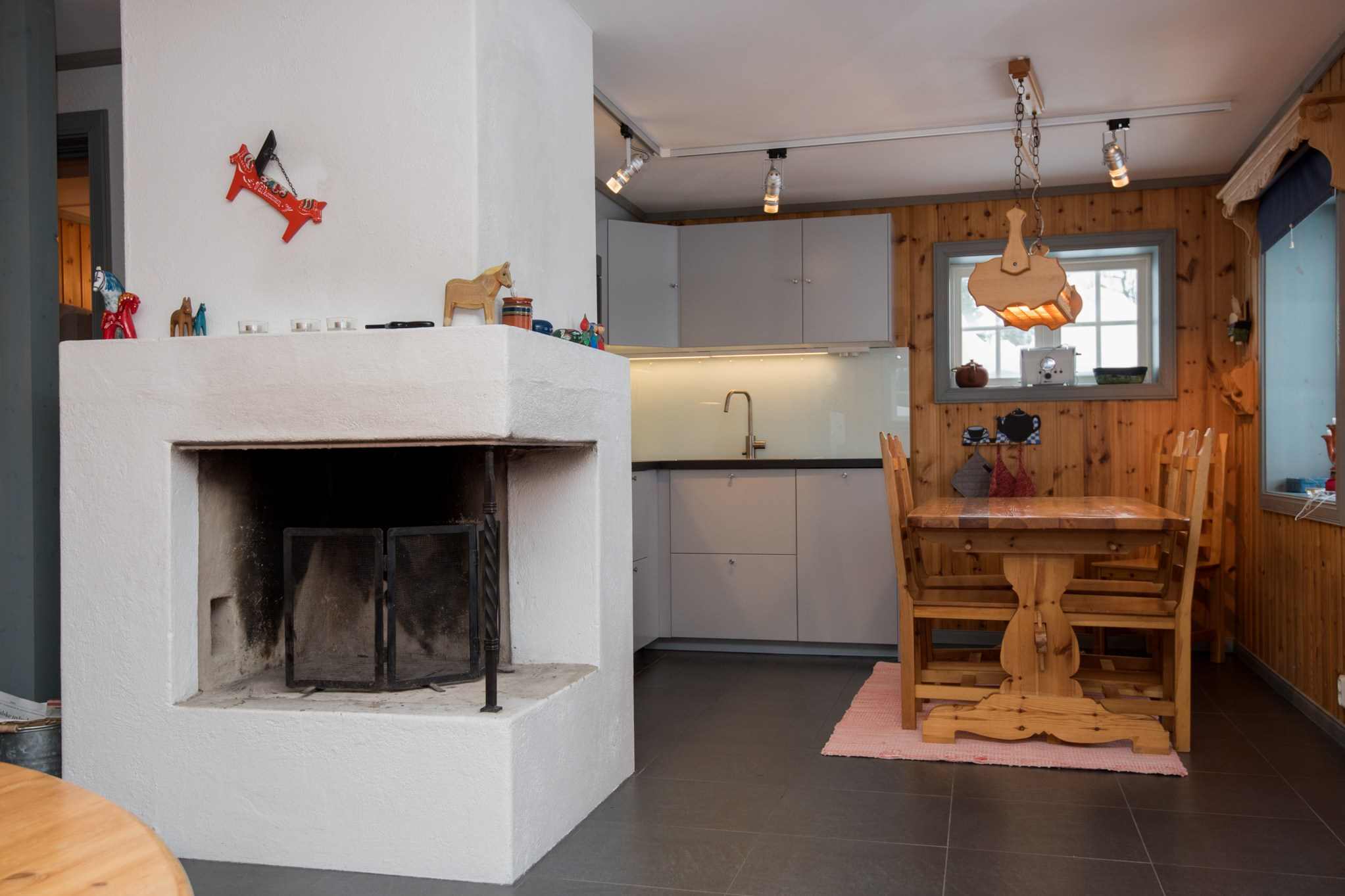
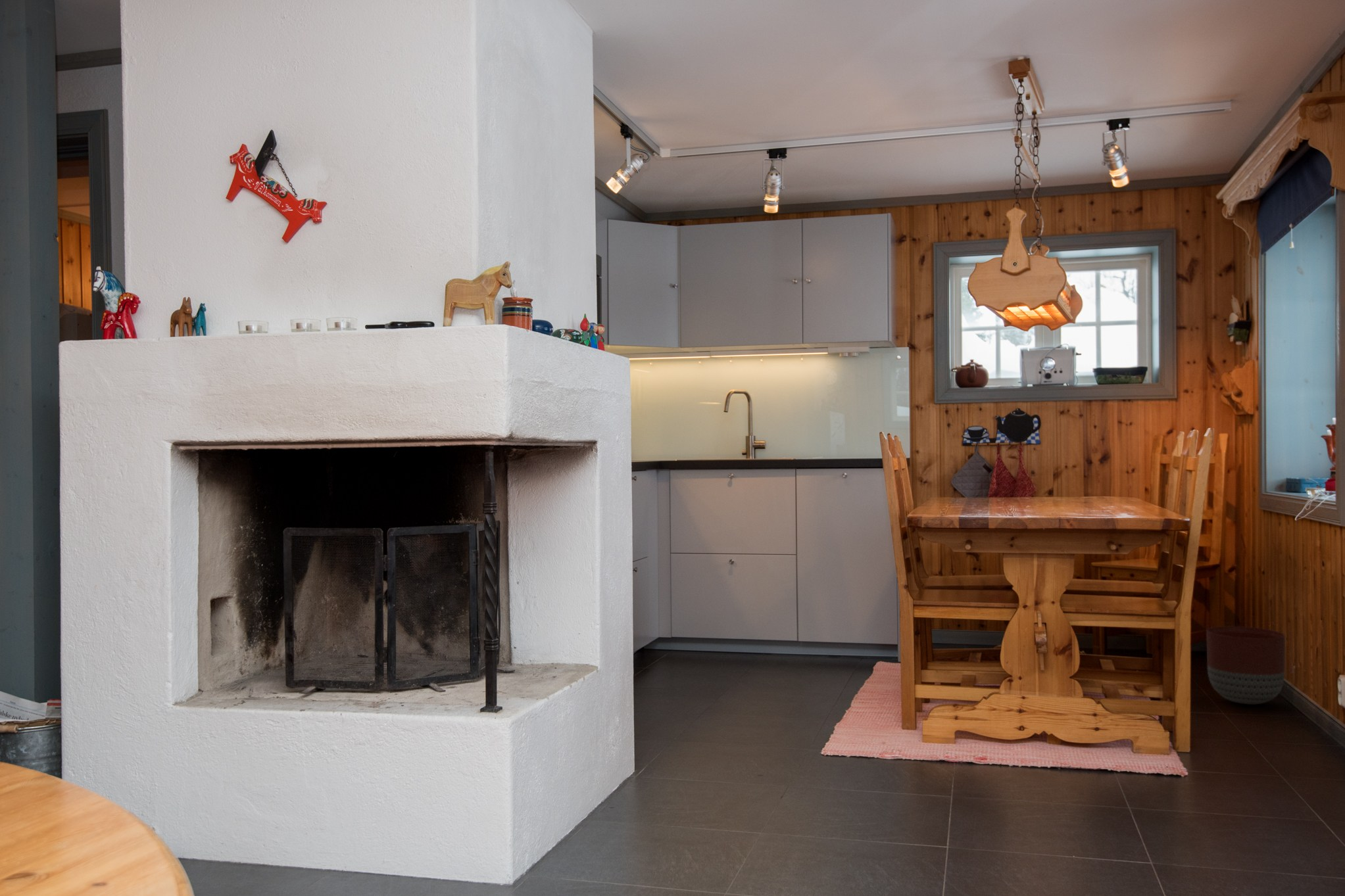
+ planter (1245, 667)
